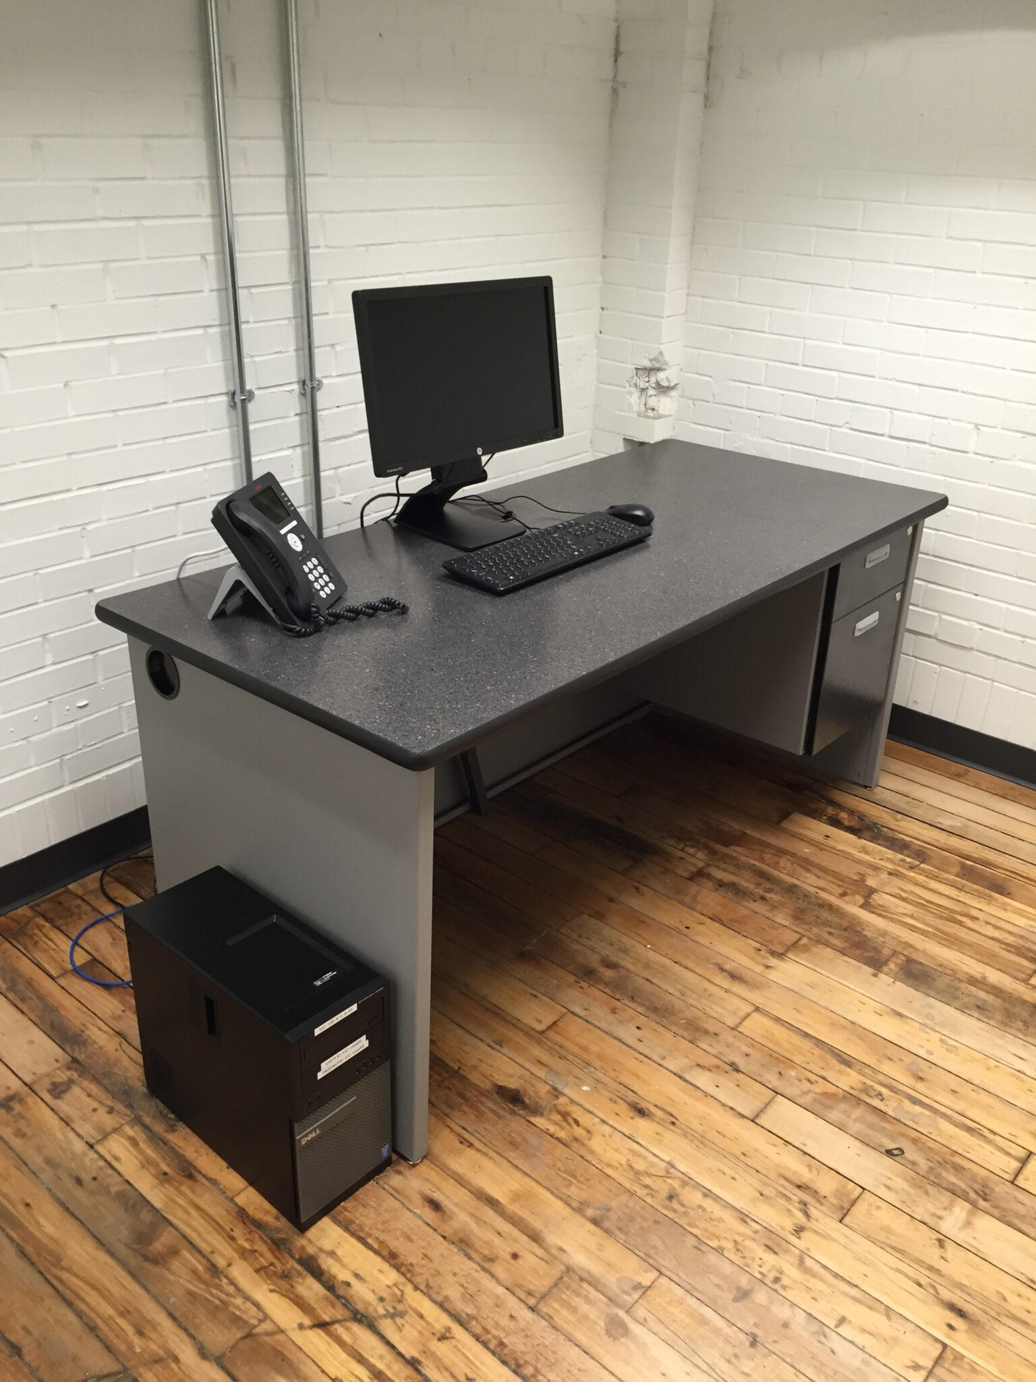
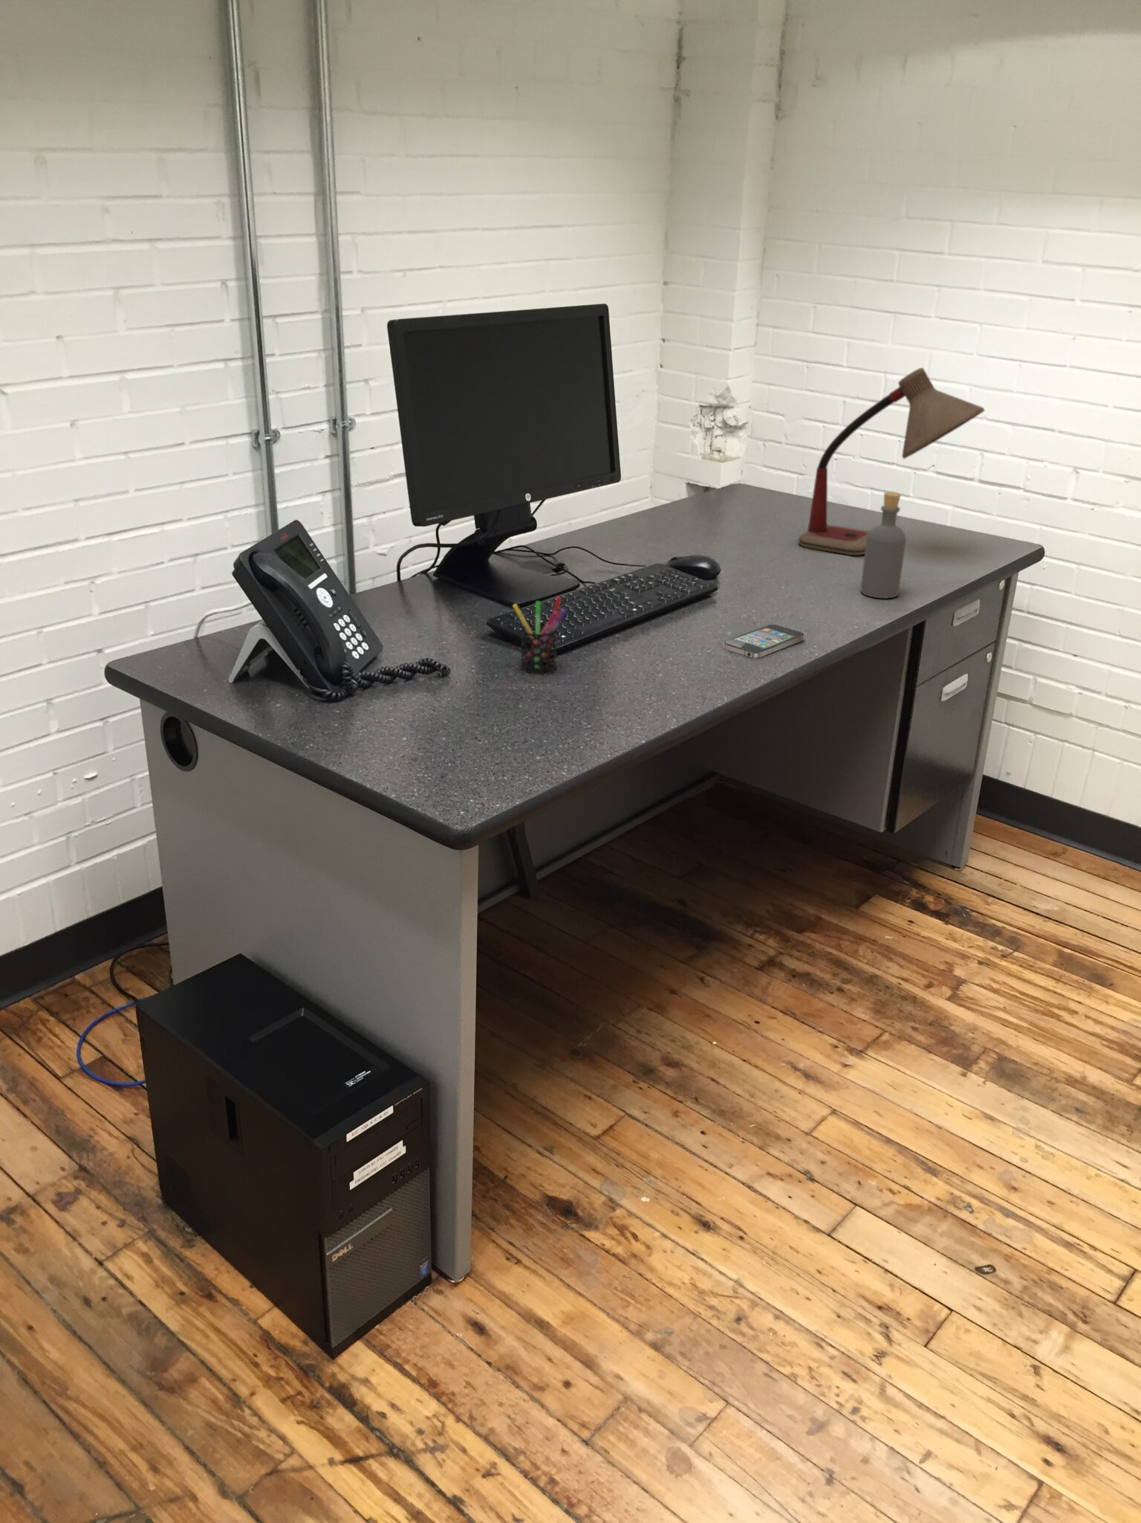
+ smartphone (763, 642)
+ desk lamp (901, 456)
+ bottle (886, 543)
+ pen holder (541, 632)
